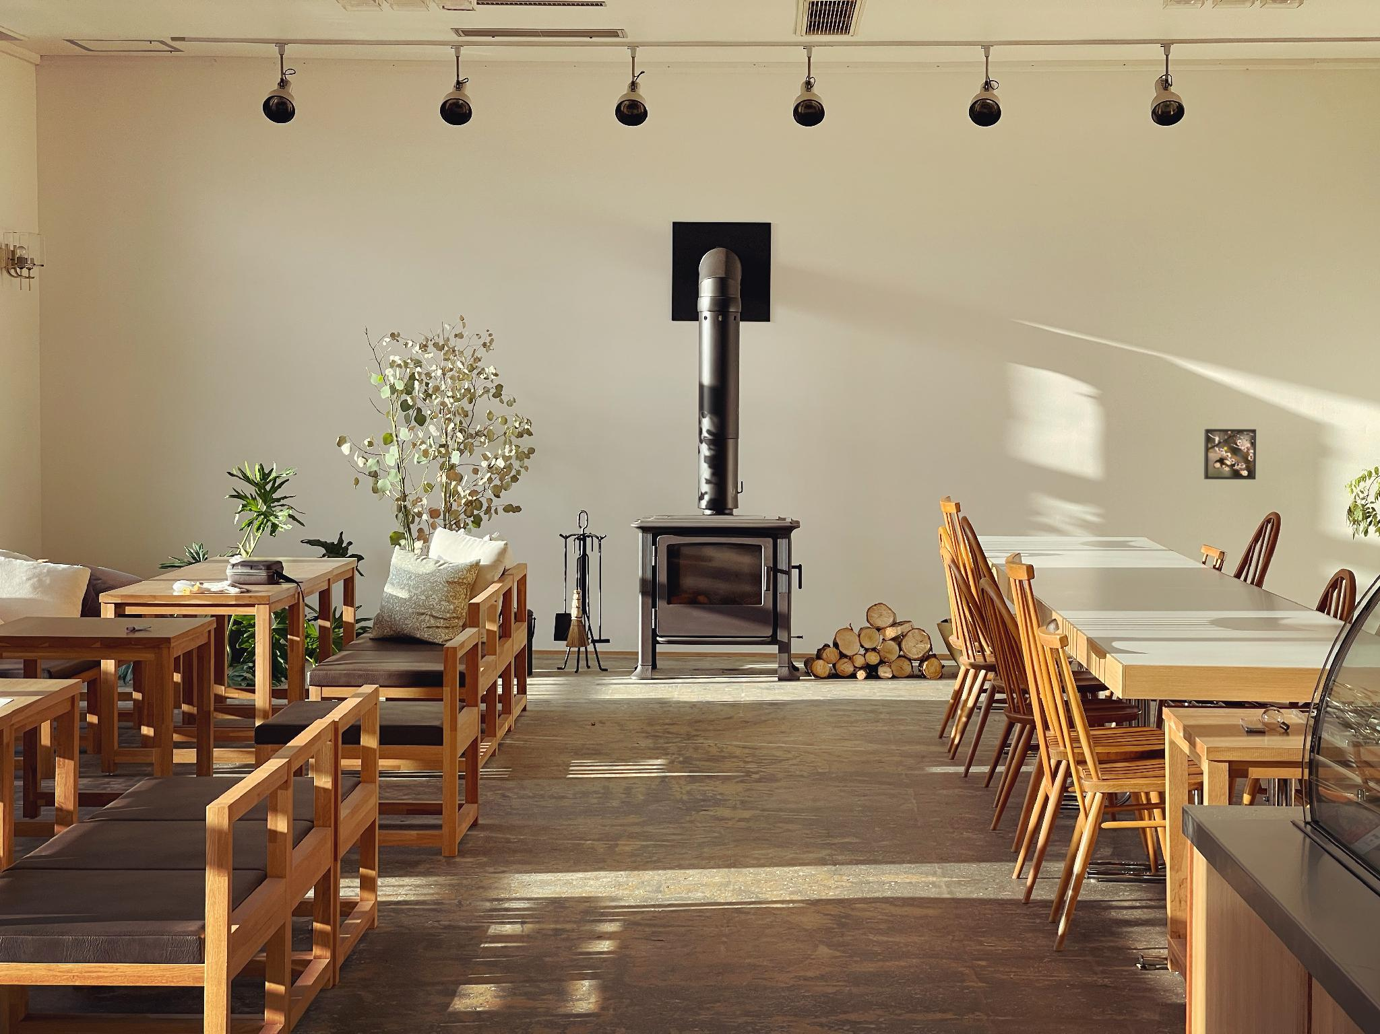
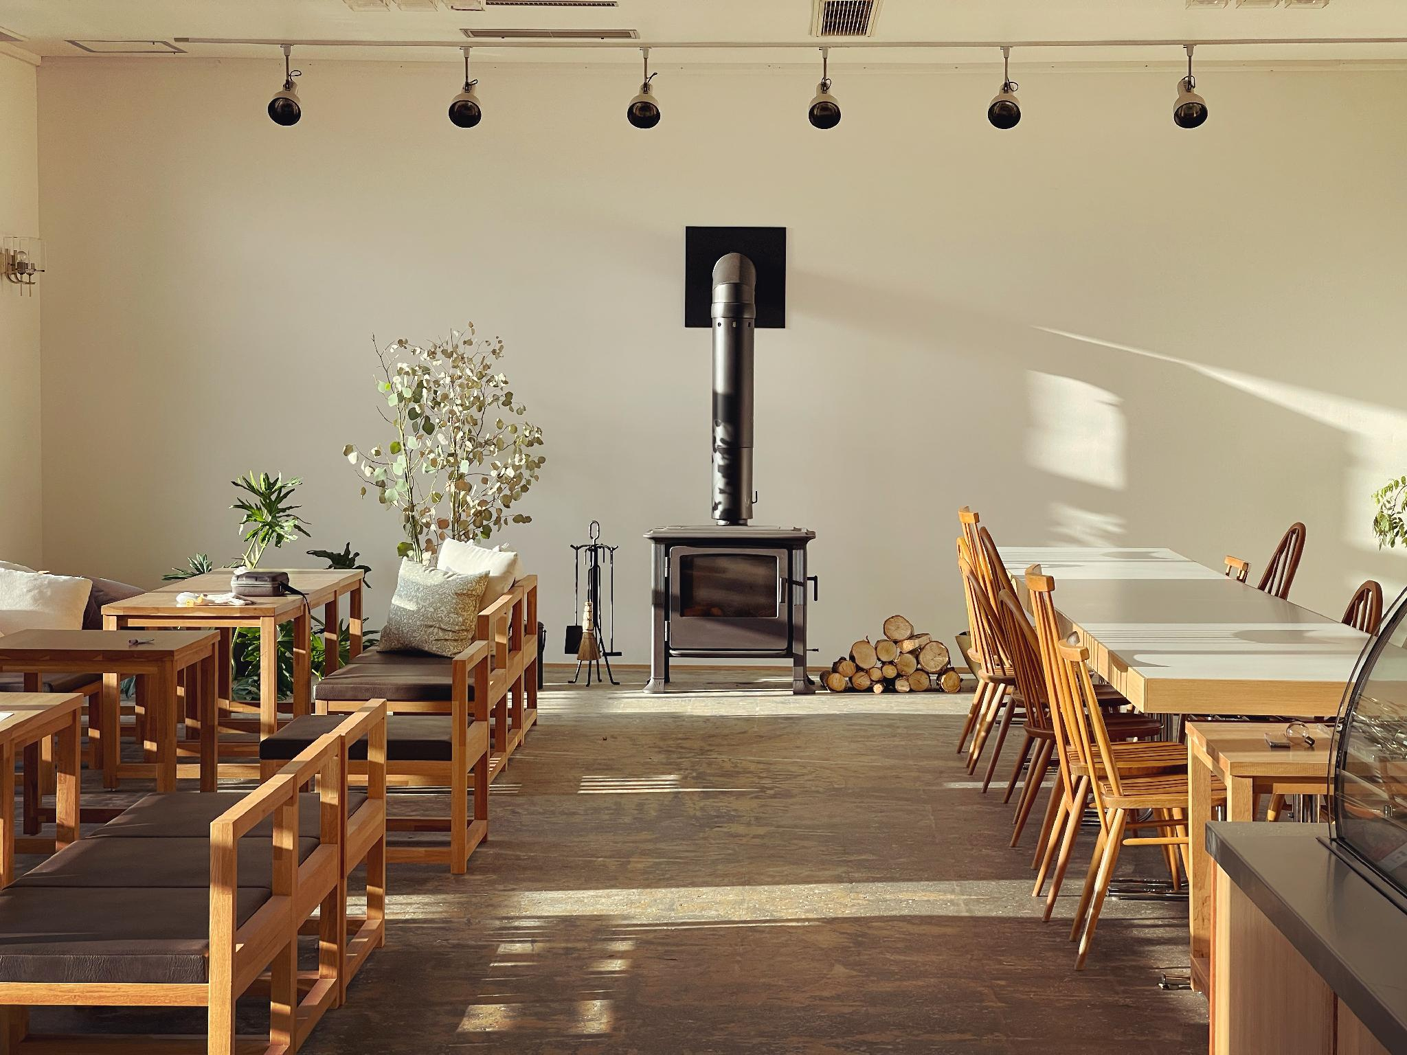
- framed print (1230, 454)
